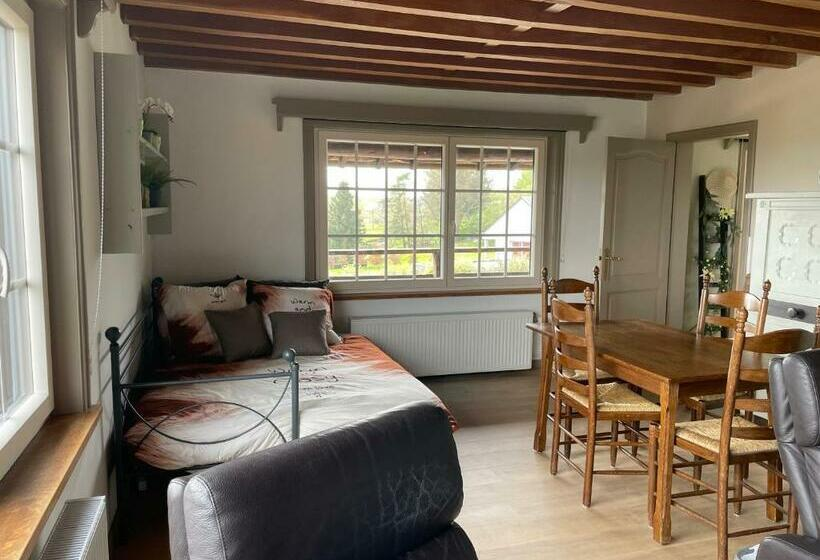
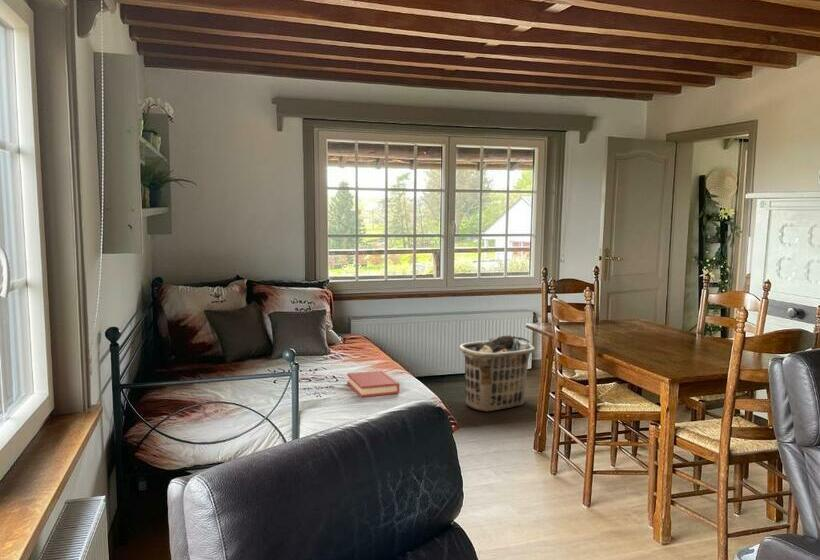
+ clothes hamper (496, 369)
+ hardback book (372, 383)
